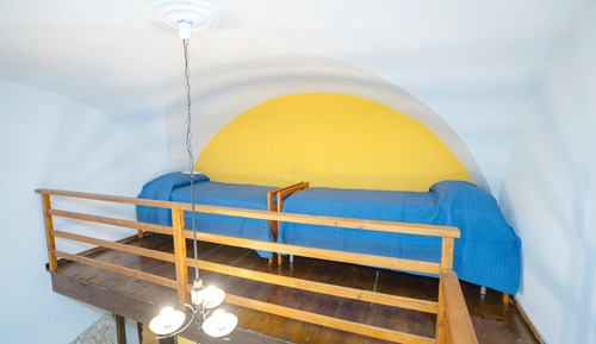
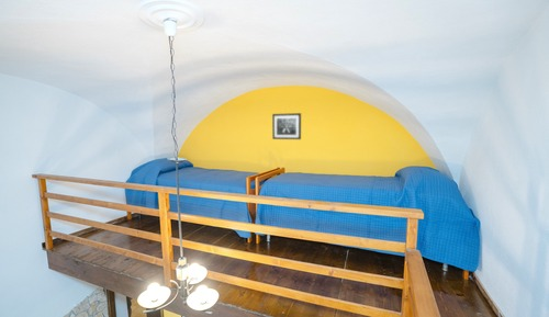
+ wall art (287, 126)
